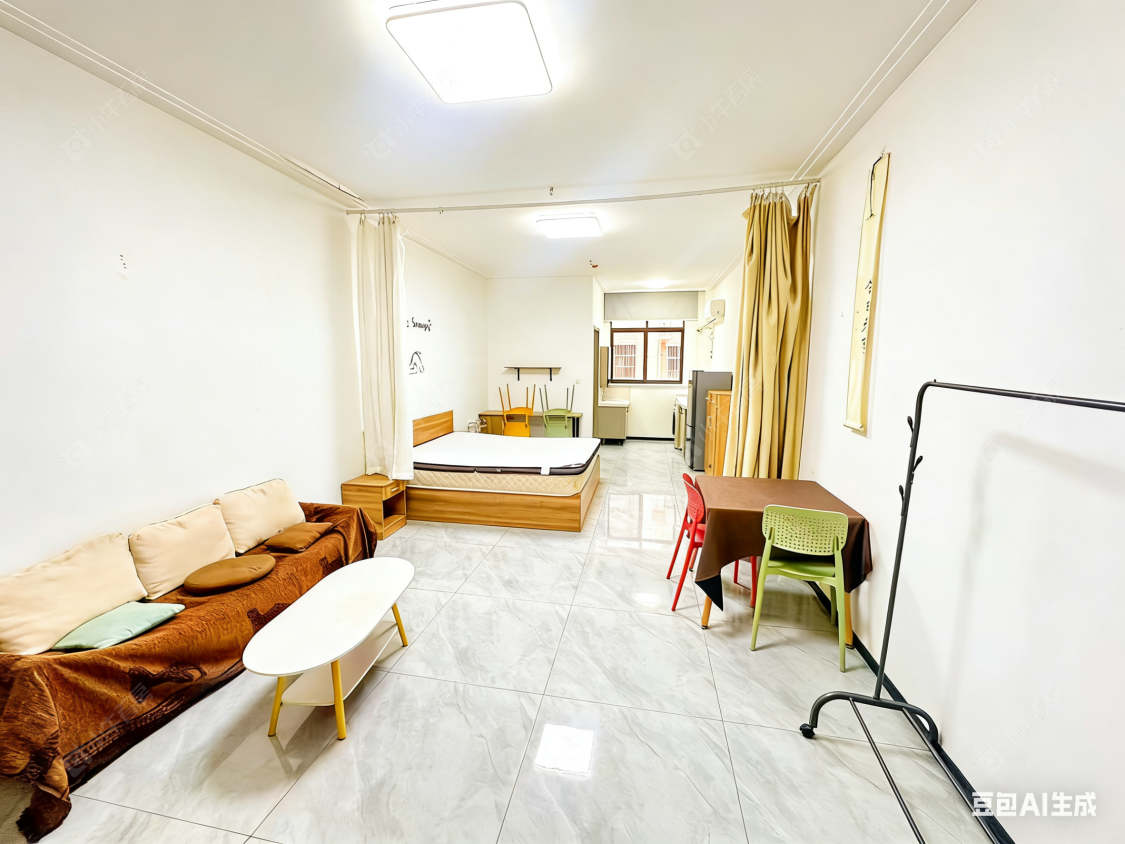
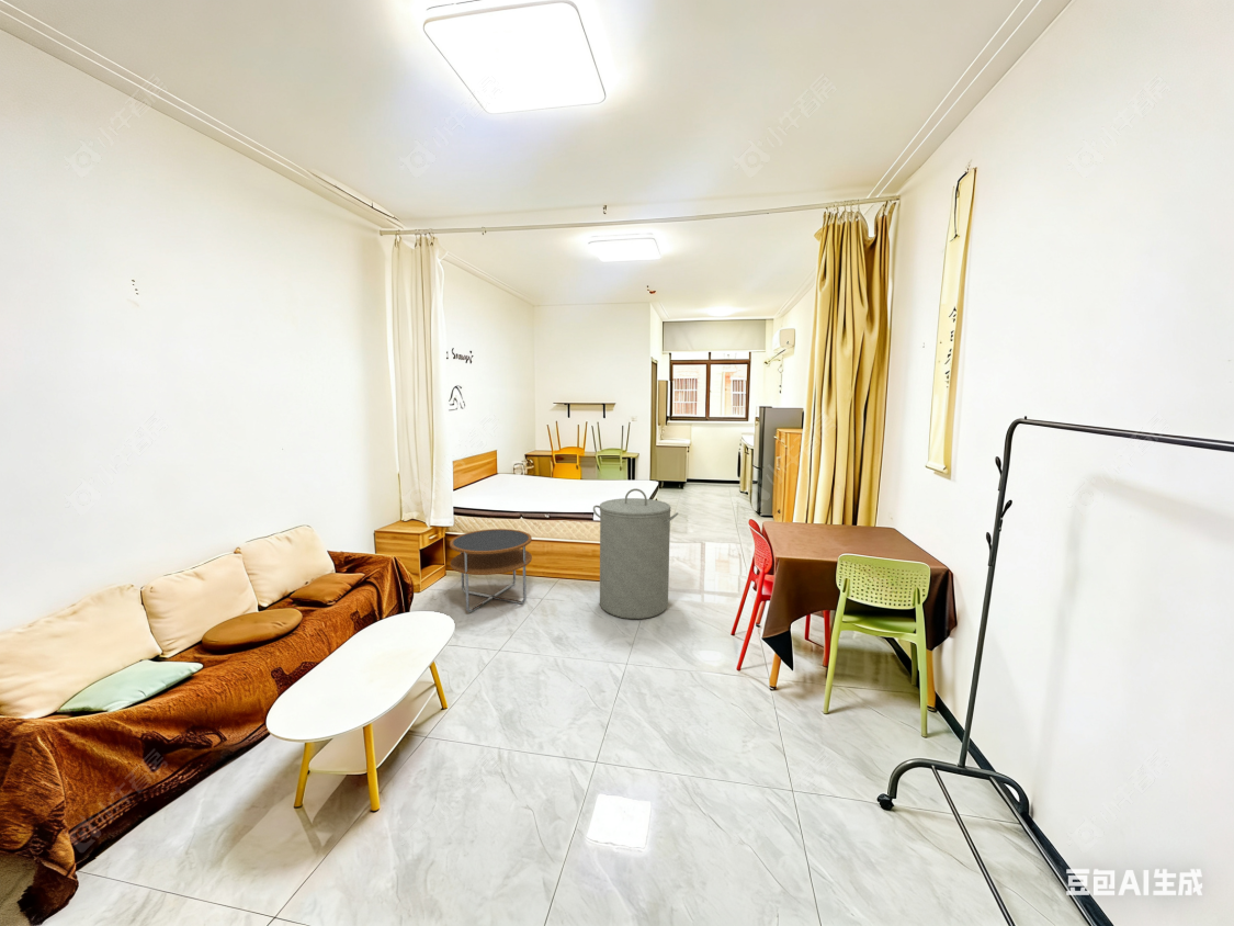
+ side table (491, 568)
+ laundry hamper (634, 546)
